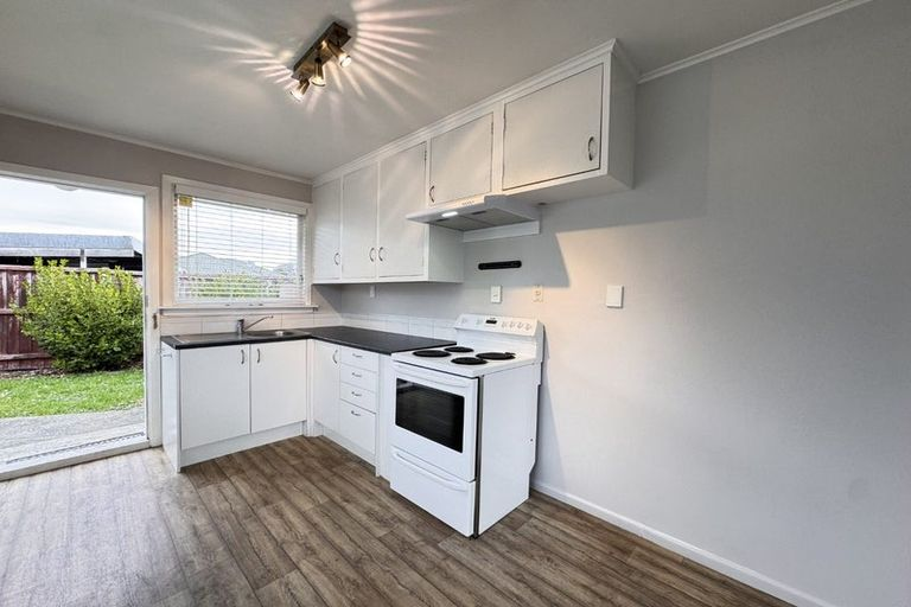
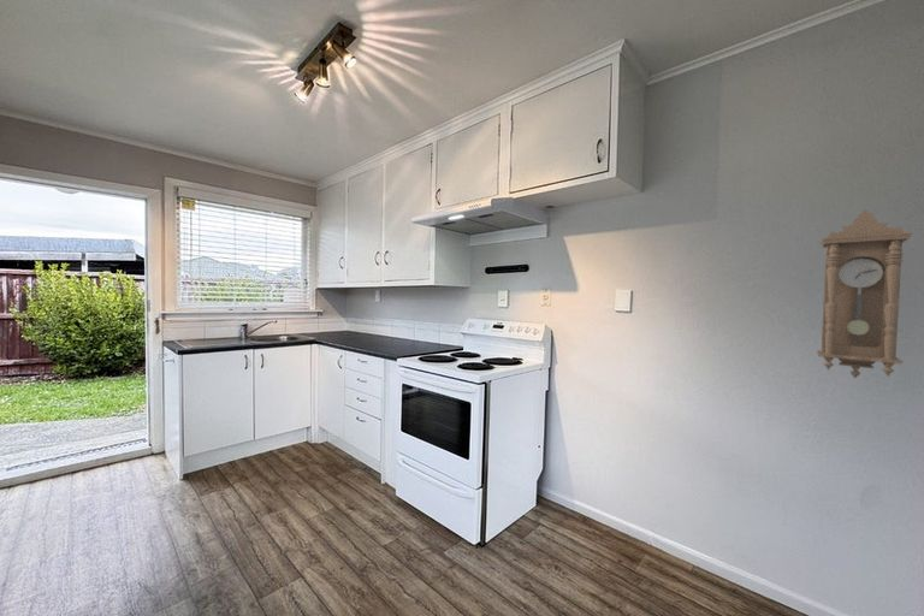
+ pendulum clock (859, 295)
